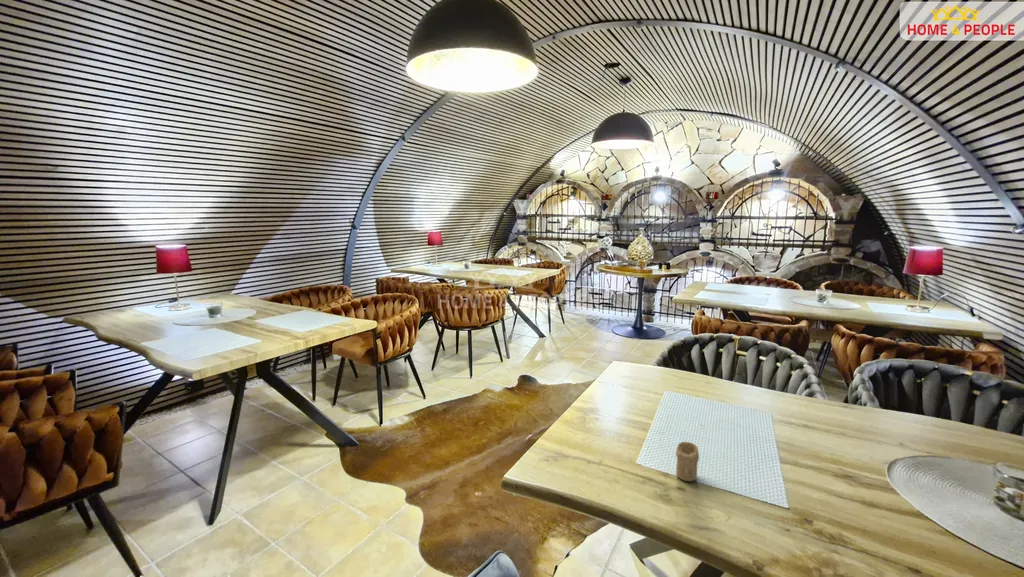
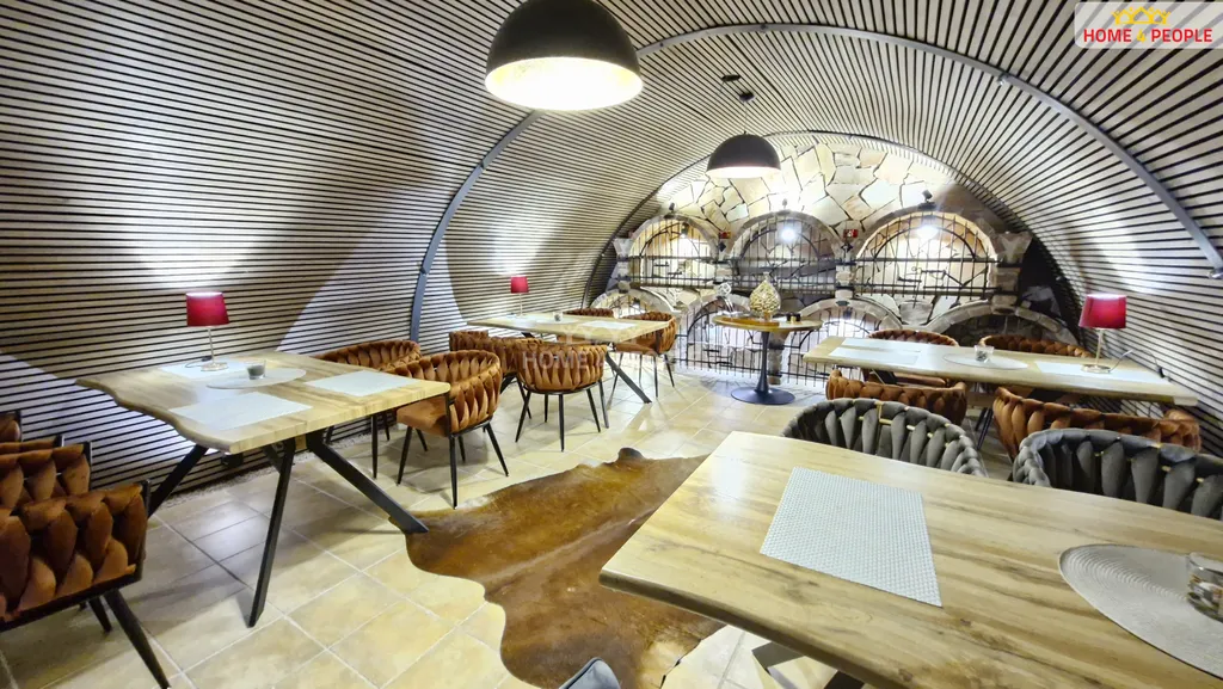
- candle (687, 461)
